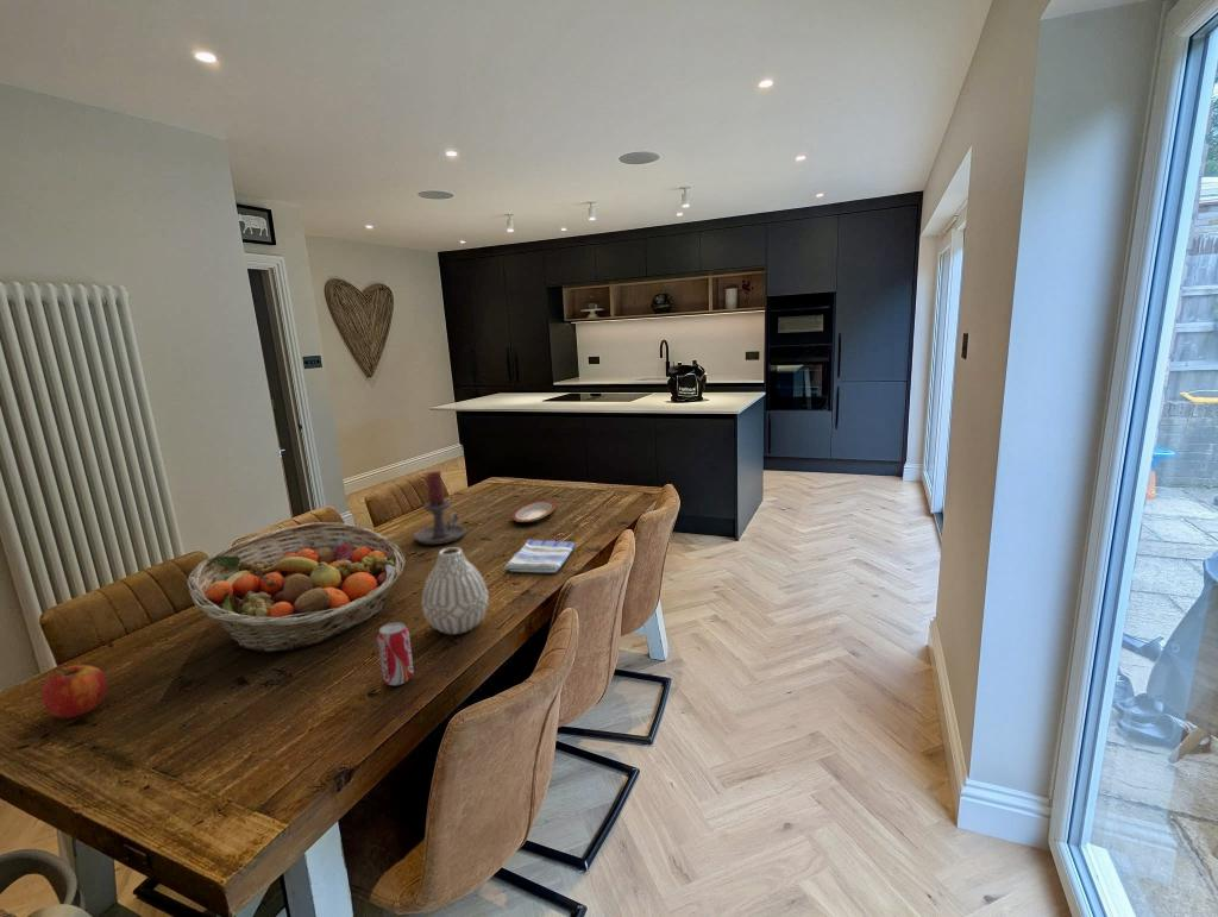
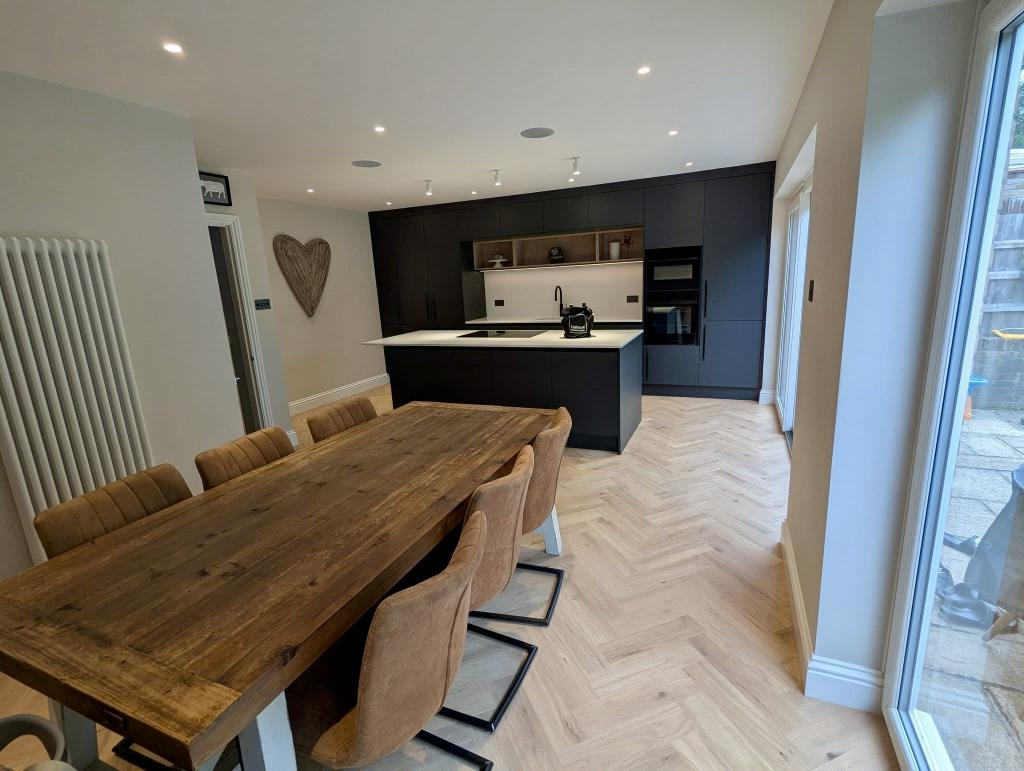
- apple (74, 687)
- dish towel (541, 554)
- candle holder (440, 502)
- beverage can (395, 653)
- fruit basket (307, 580)
- plate (534, 513)
- vase (454, 589)
